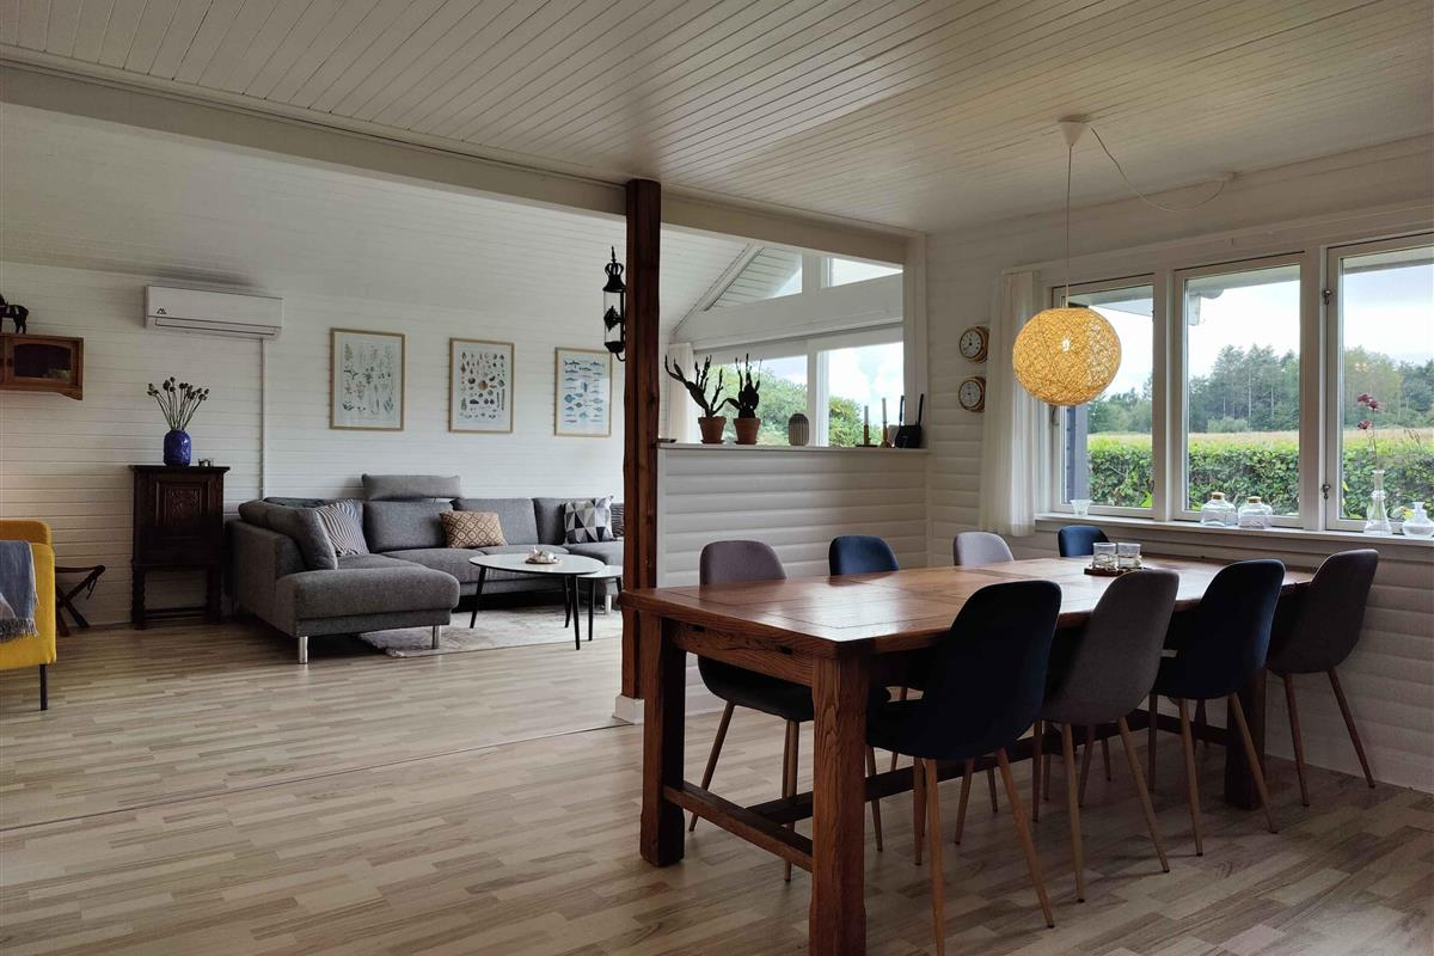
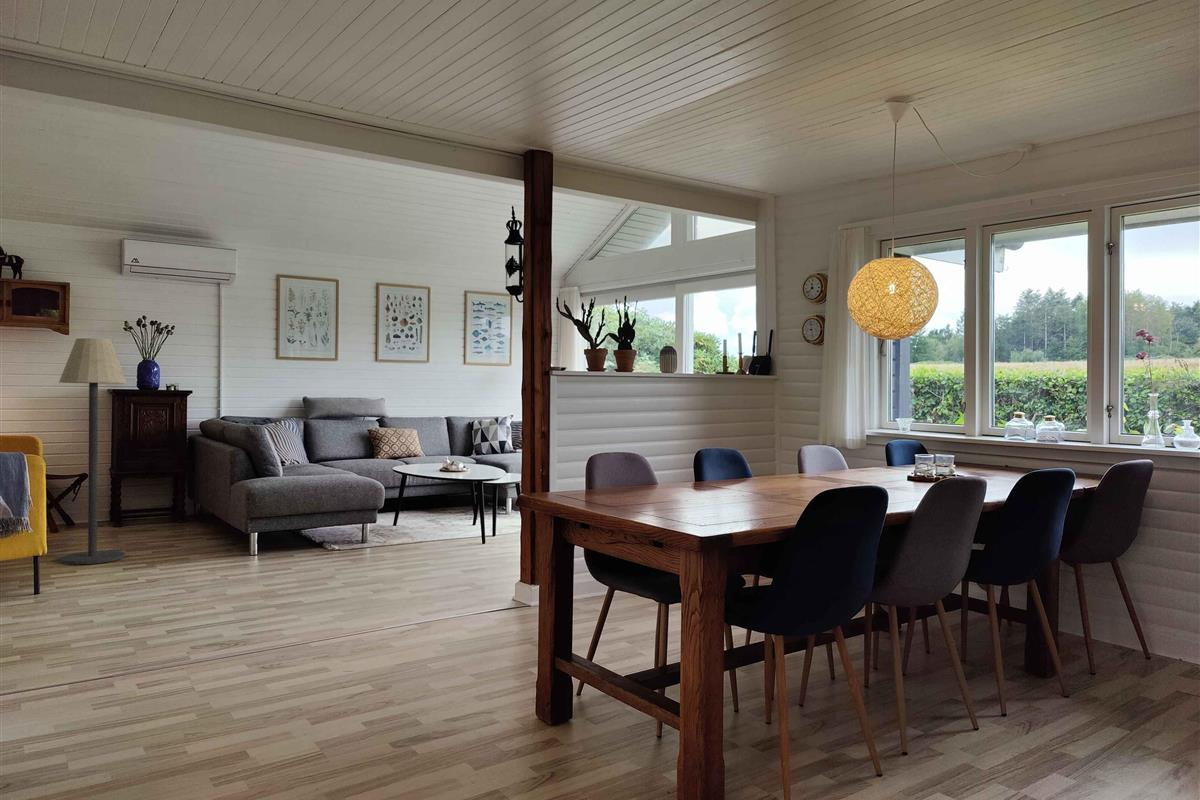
+ floor lamp (93, 449)
